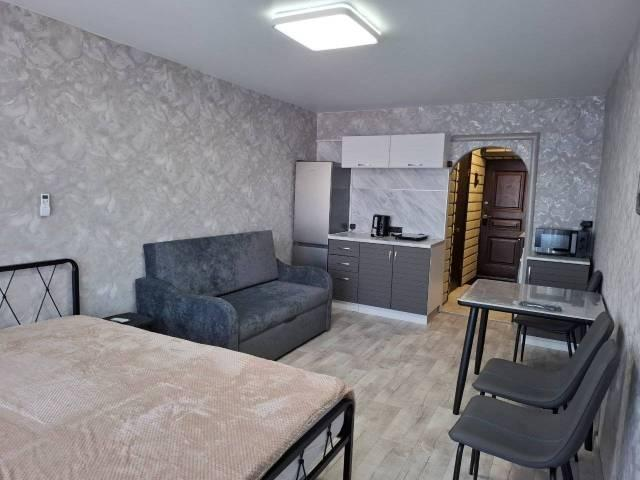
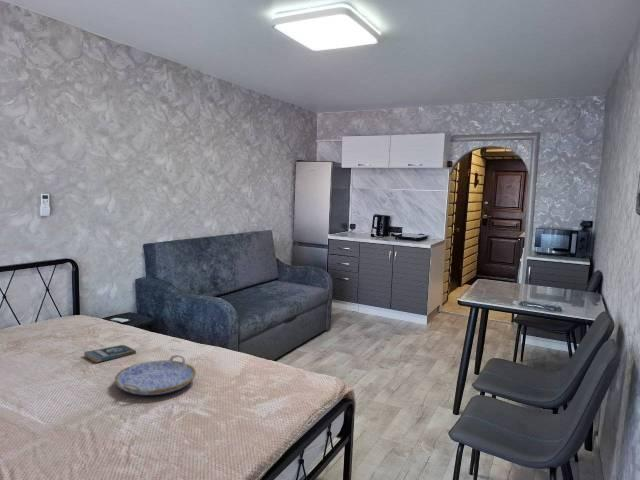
+ book (110, 353)
+ serving tray (156, 375)
